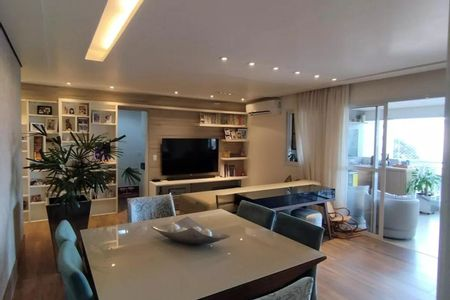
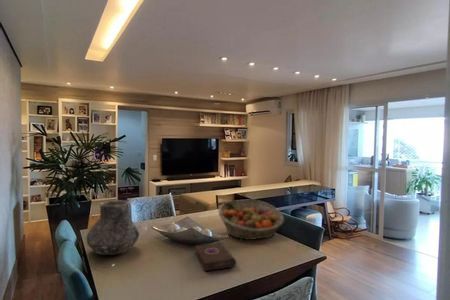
+ book (214, 254)
+ vase (113, 226)
+ fruit basket (250, 218)
